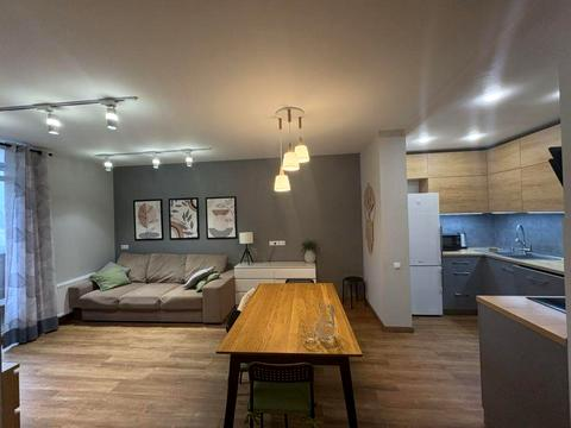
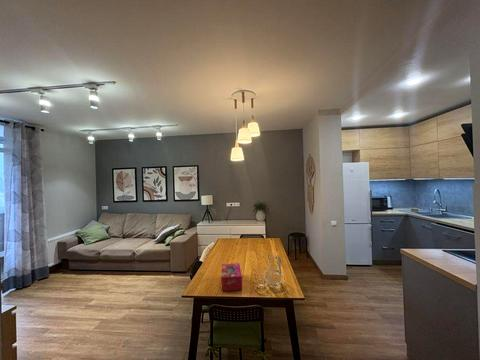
+ tissue box (231, 276)
